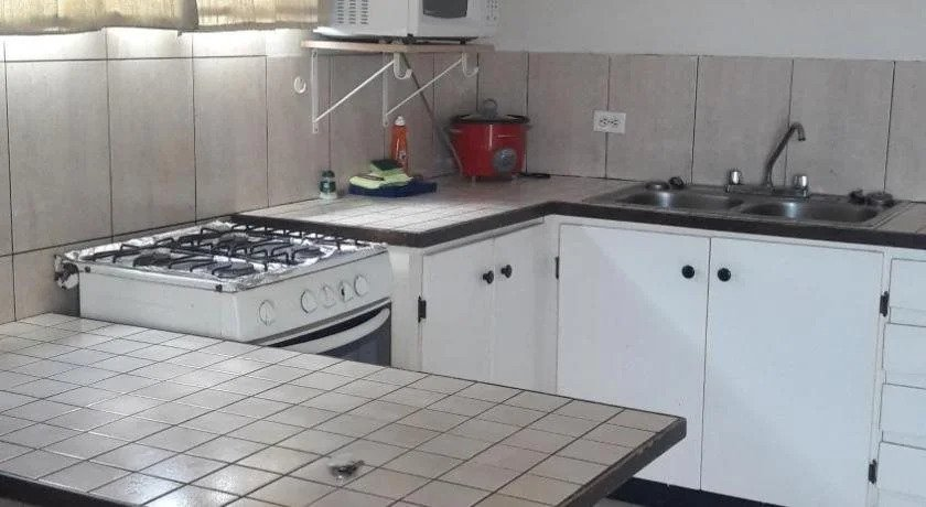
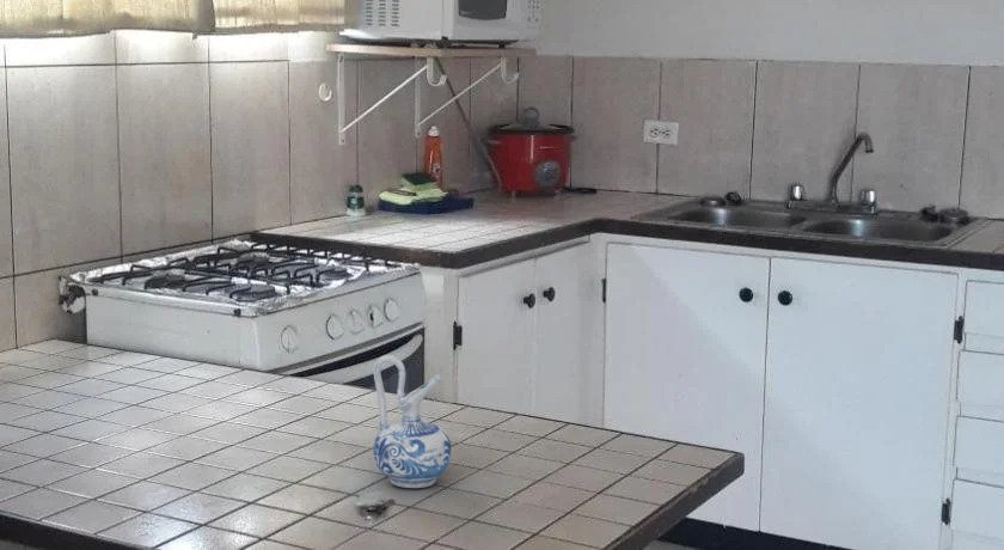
+ ceramic pitcher (412, 418)
